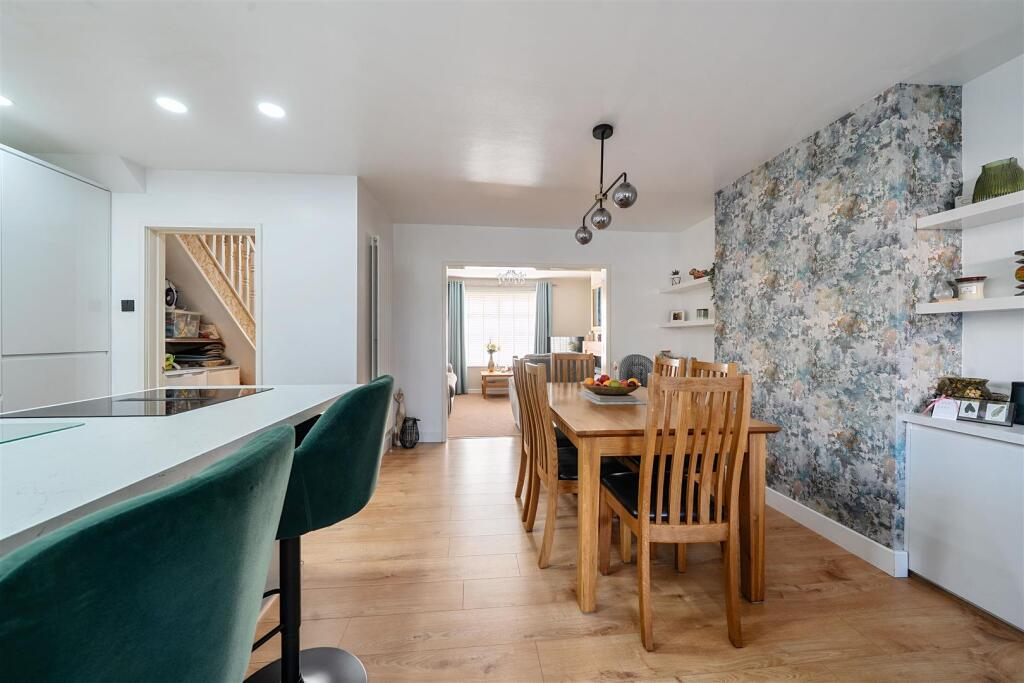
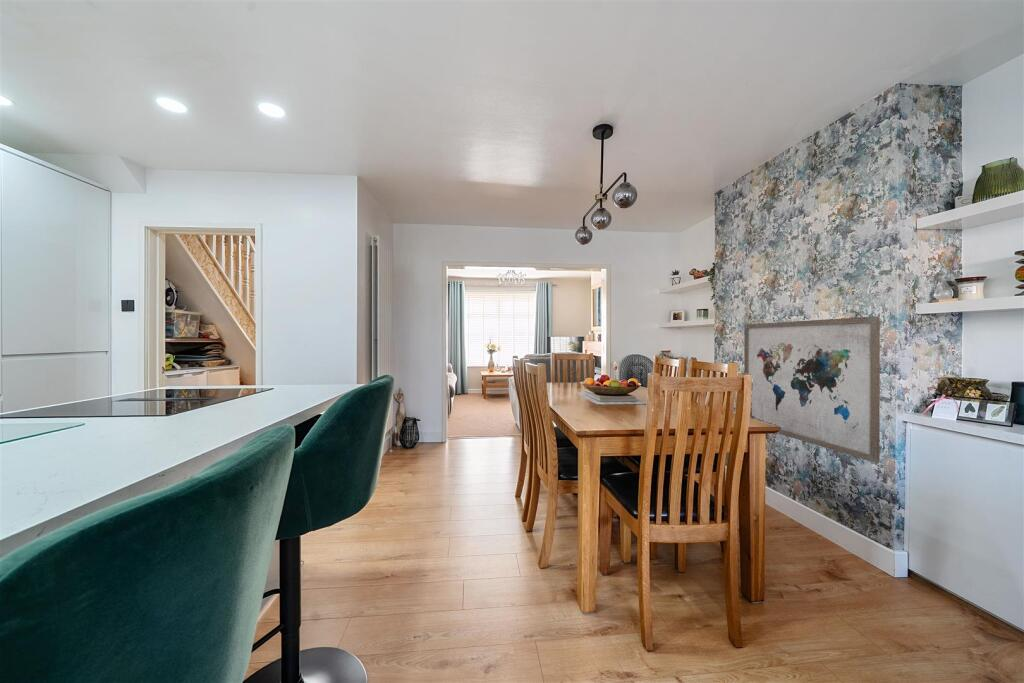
+ wall art (798, 380)
